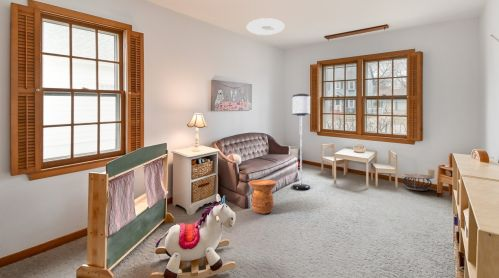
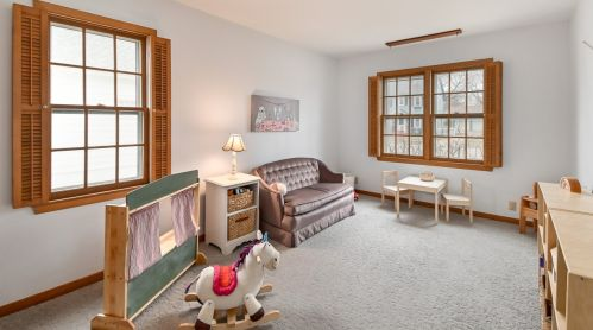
- ceiling light (265, 25)
- coffee table (418, 182)
- side table (262, 196)
- floor lamp (301, 140)
